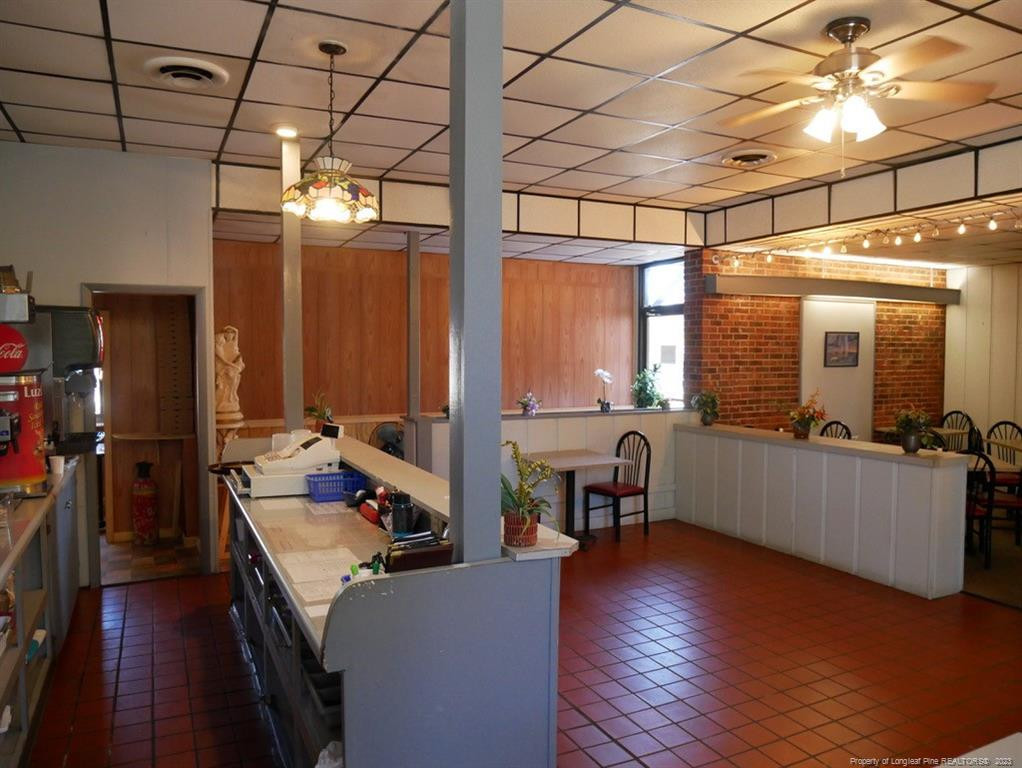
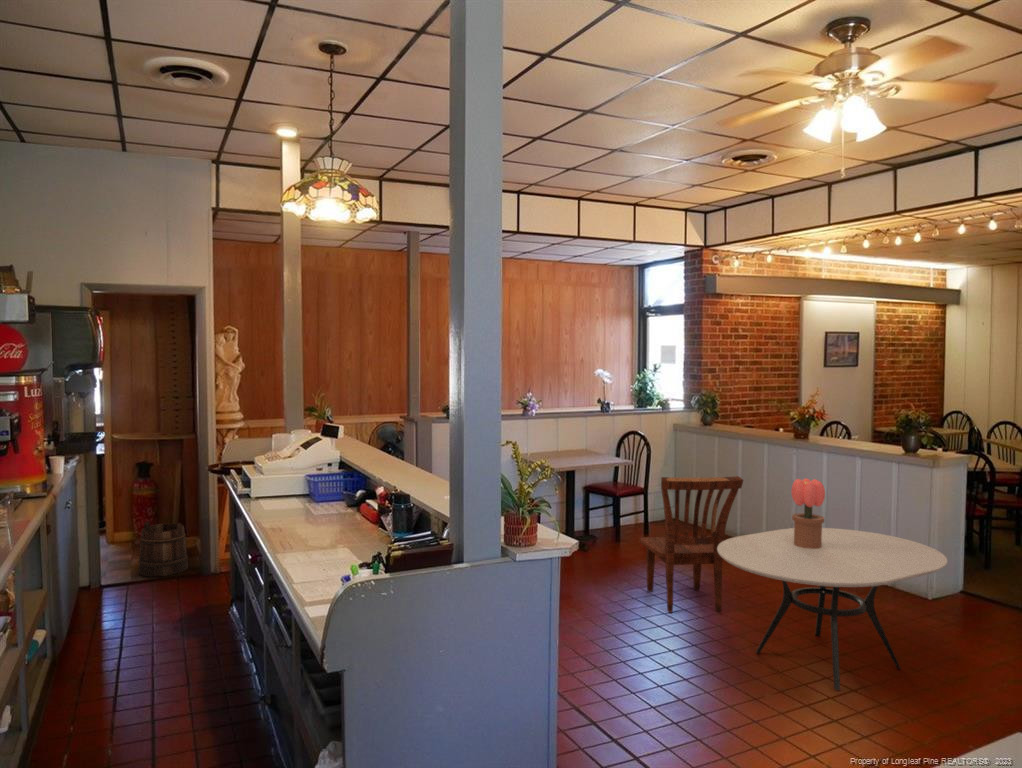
+ potted flower (808, 512)
+ dining chair (687, 536)
+ bucket (163, 546)
+ dining table (826, 608)
